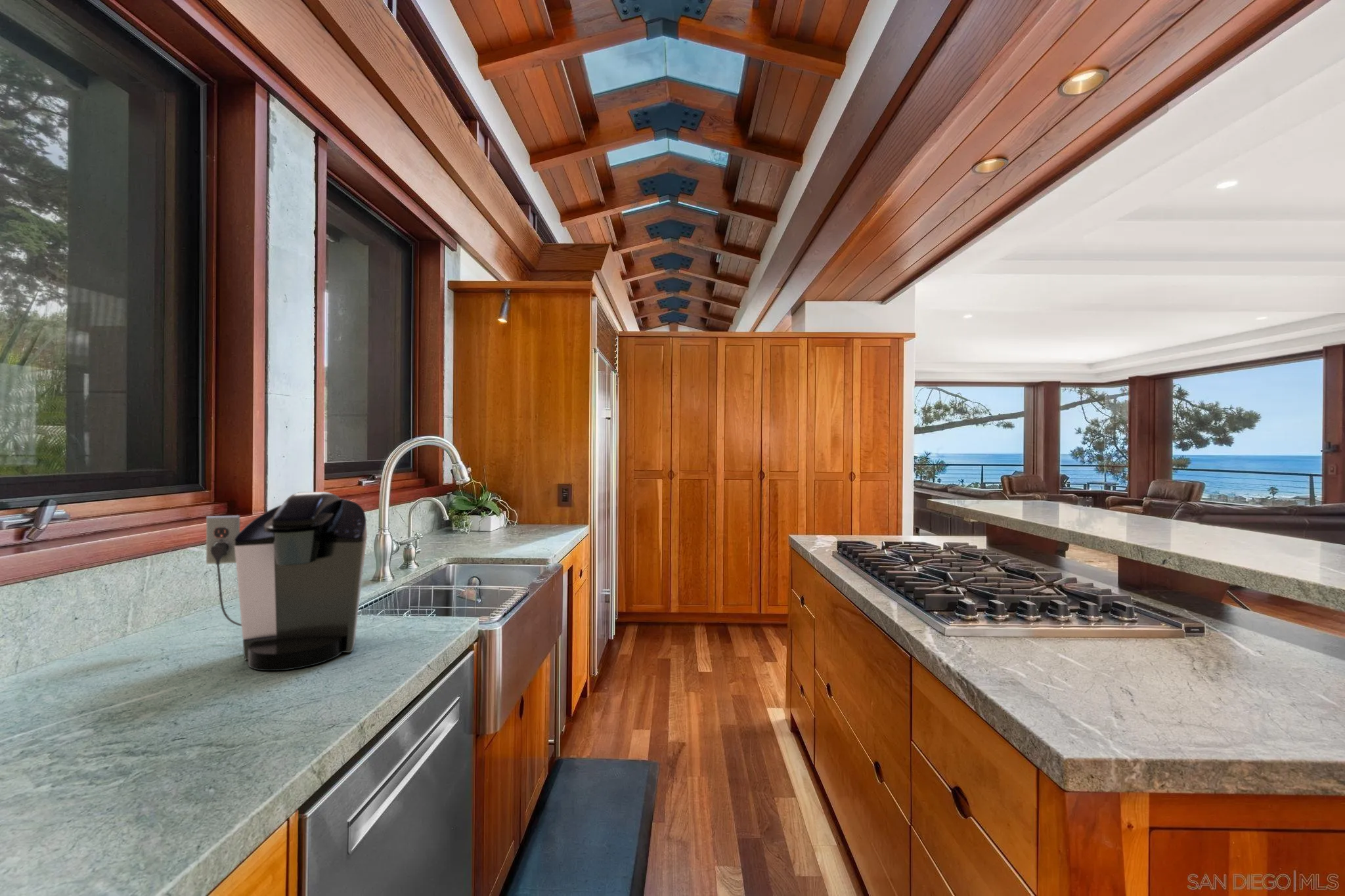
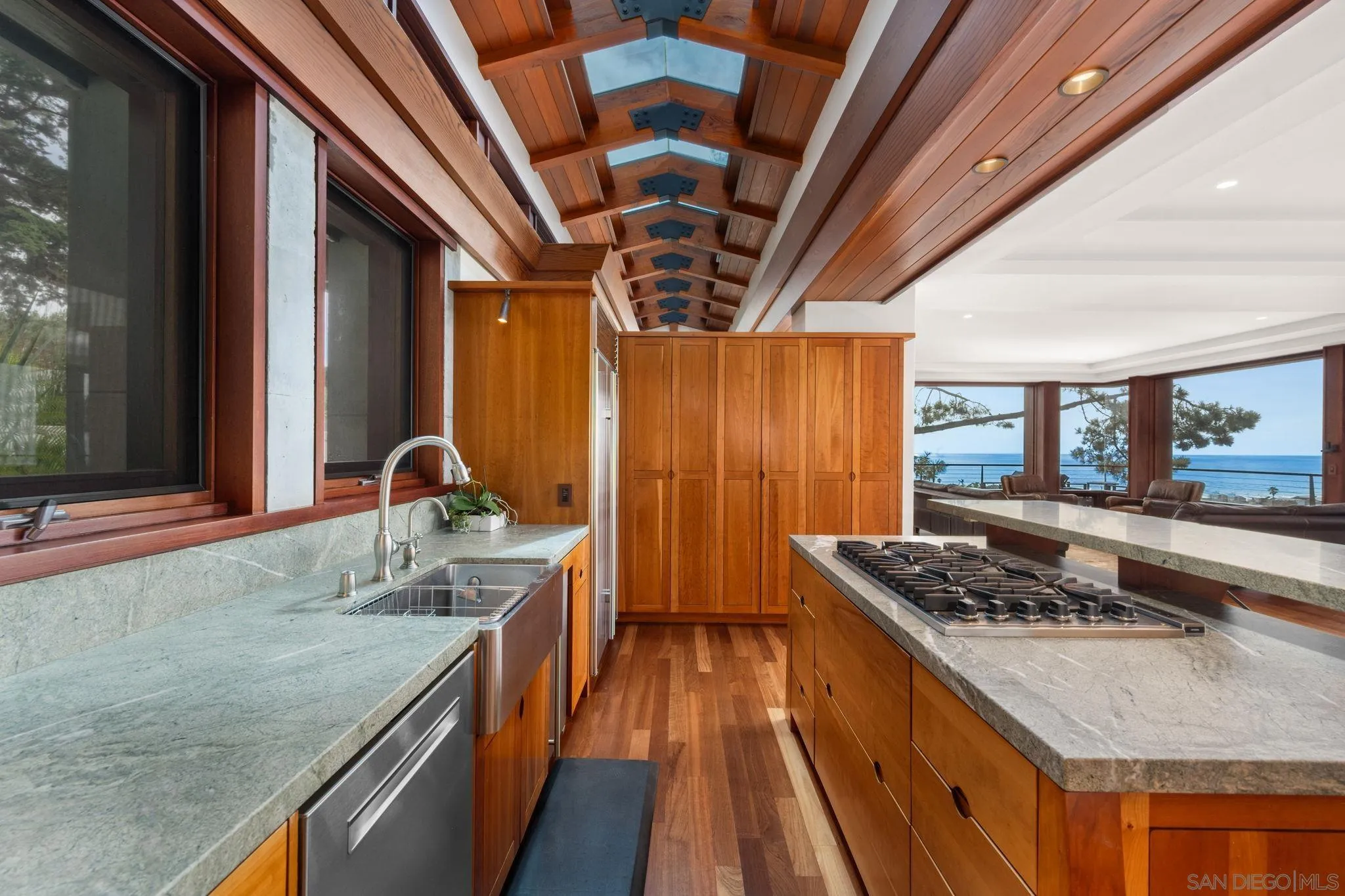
- coffee maker (273, 572)
